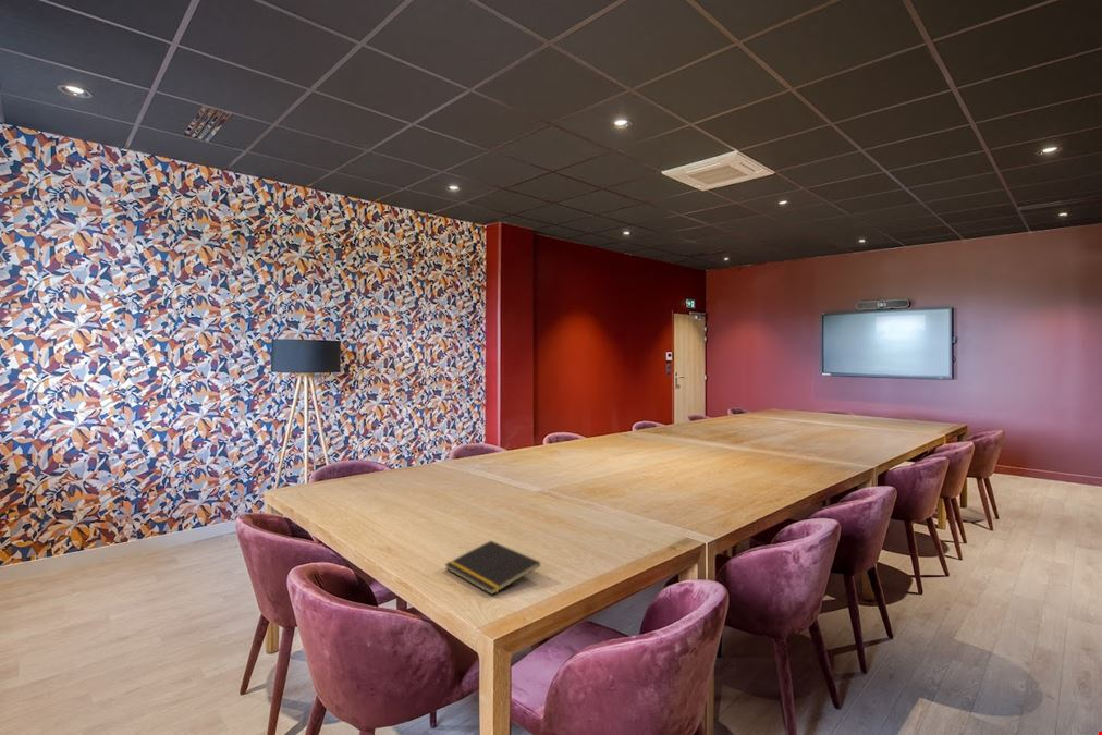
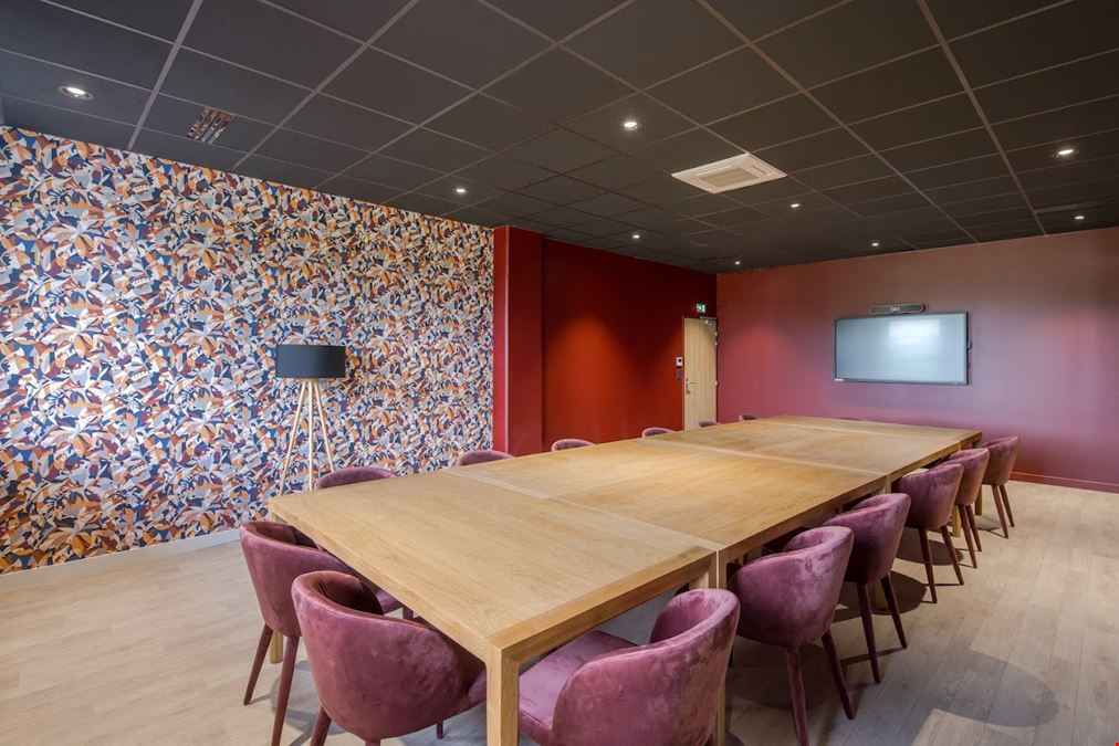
- notepad (491, 565)
